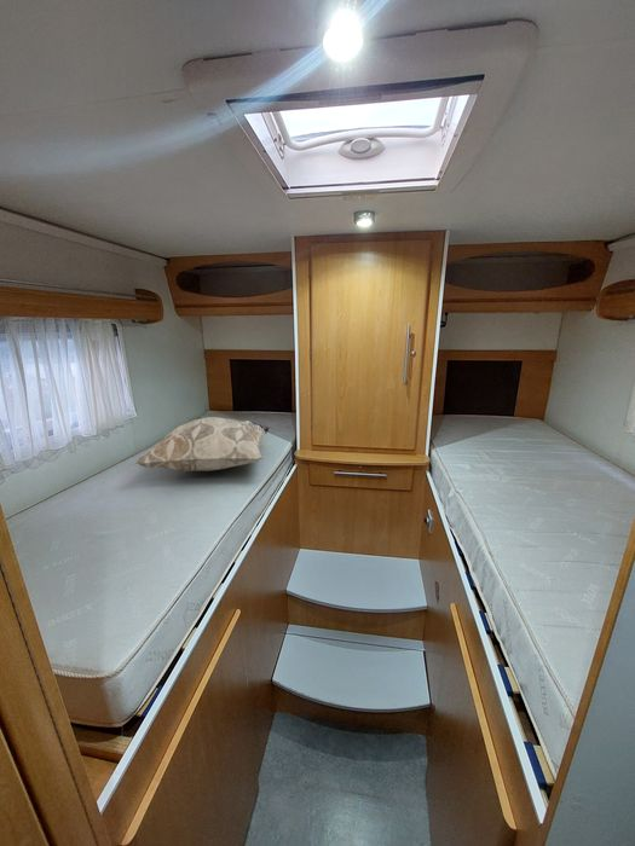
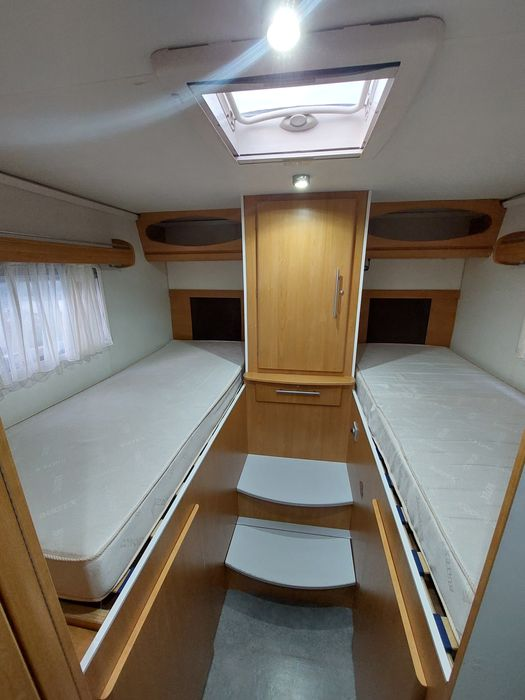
- decorative pillow (212, 442)
